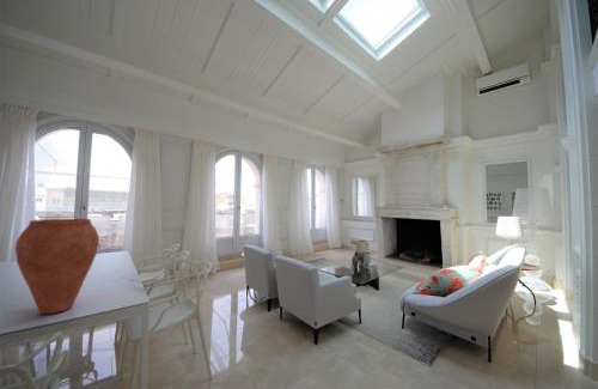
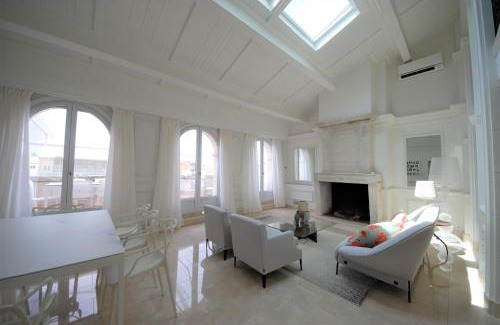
- vase (59, 263)
